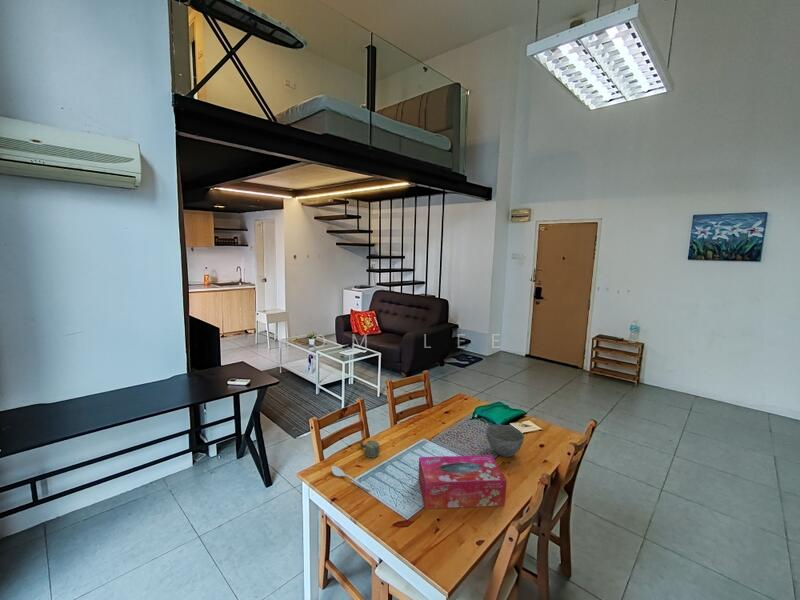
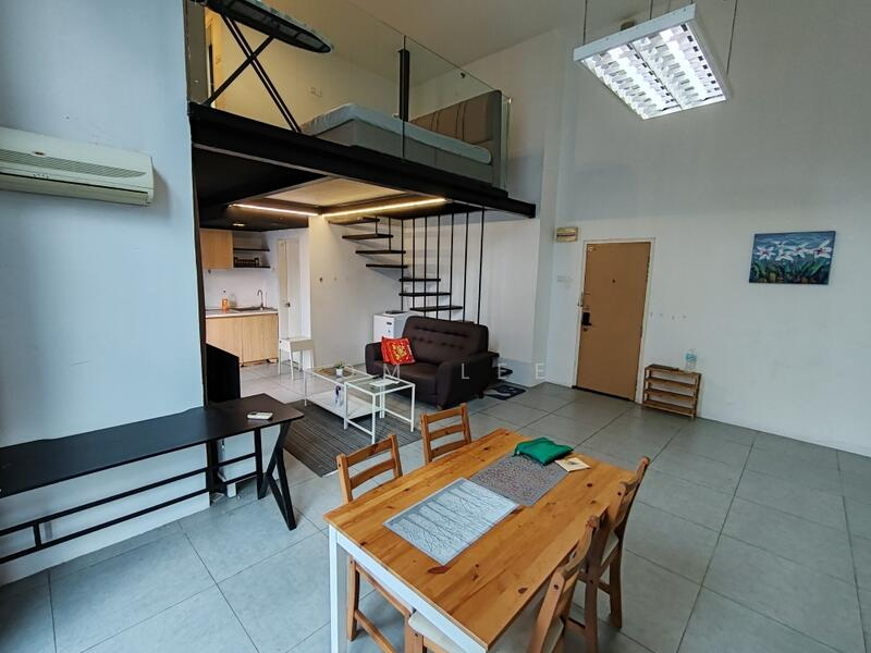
- bowl (504, 442)
- tissue box (460, 480)
- cup (368, 445)
- spoon (350, 477)
